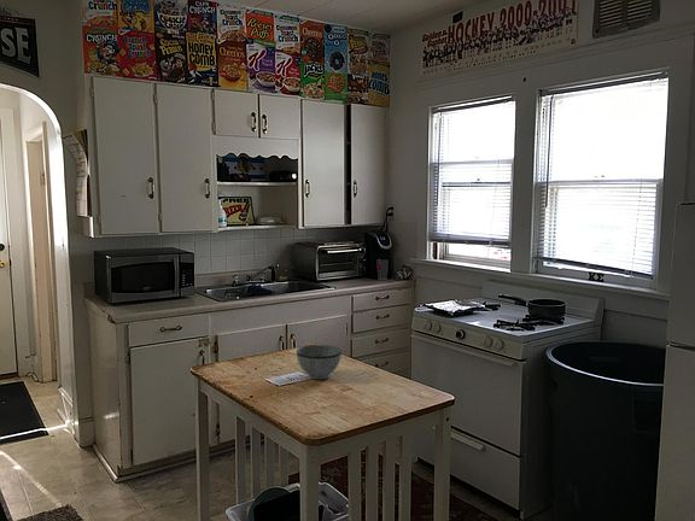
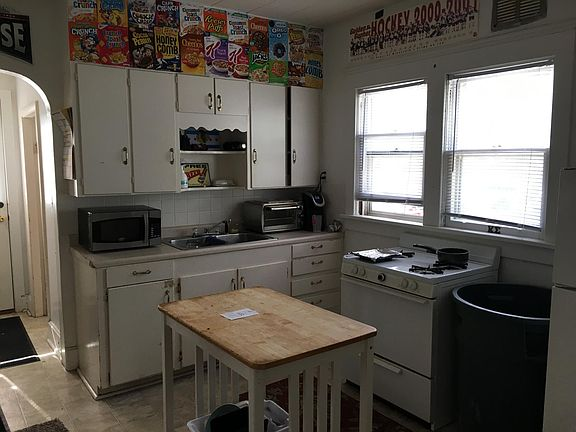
- bowl (319, 363)
